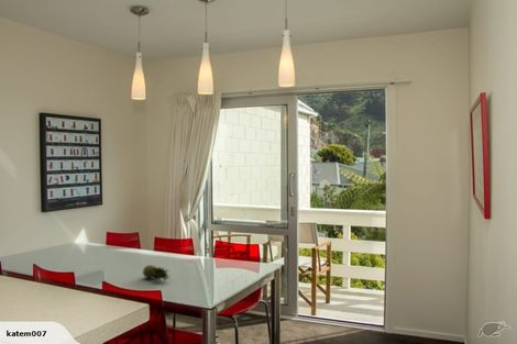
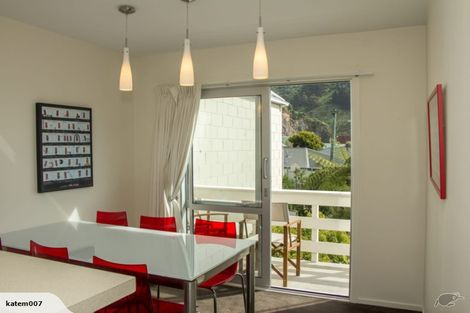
- fruit (155, 273)
